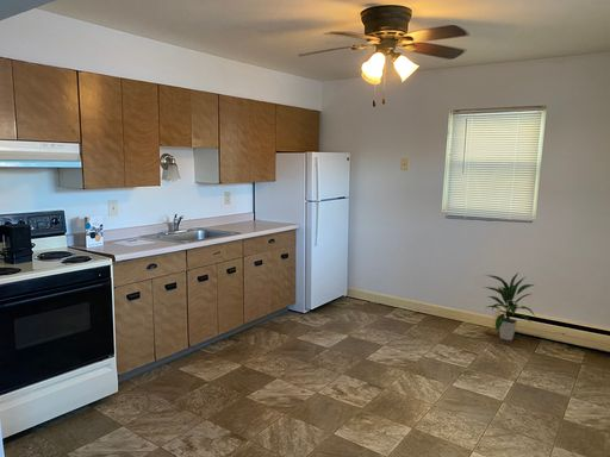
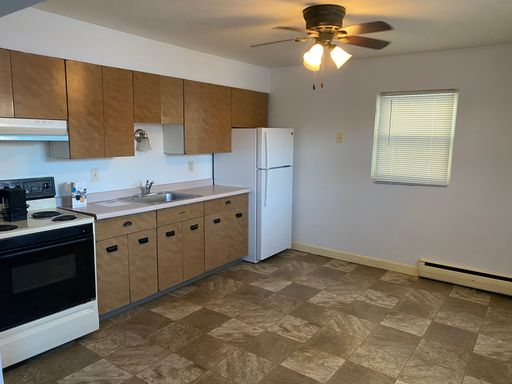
- indoor plant (506, 305)
